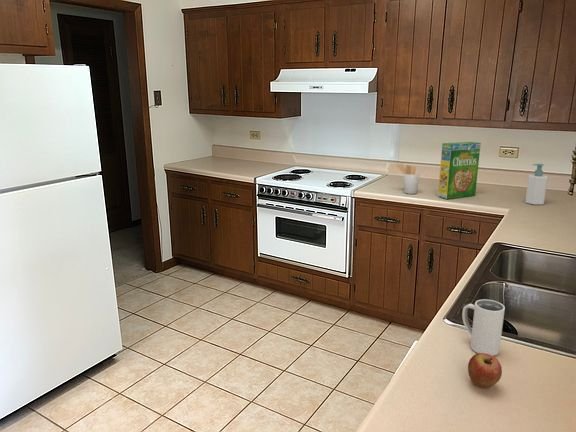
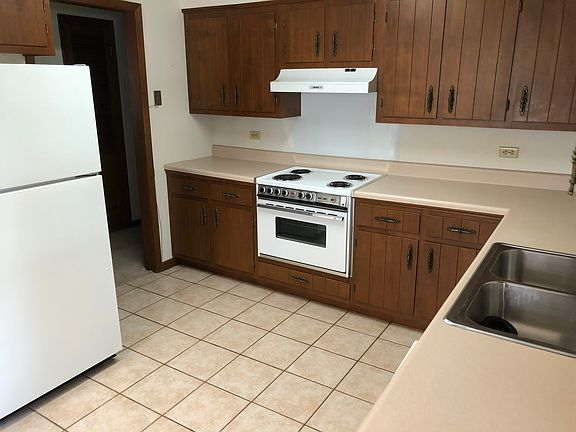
- utensil holder (407, 177)
- fruit (484, 369)
- cereal box (459, 170)
- mug (481, 324)
- soap bottle (537, 183)
